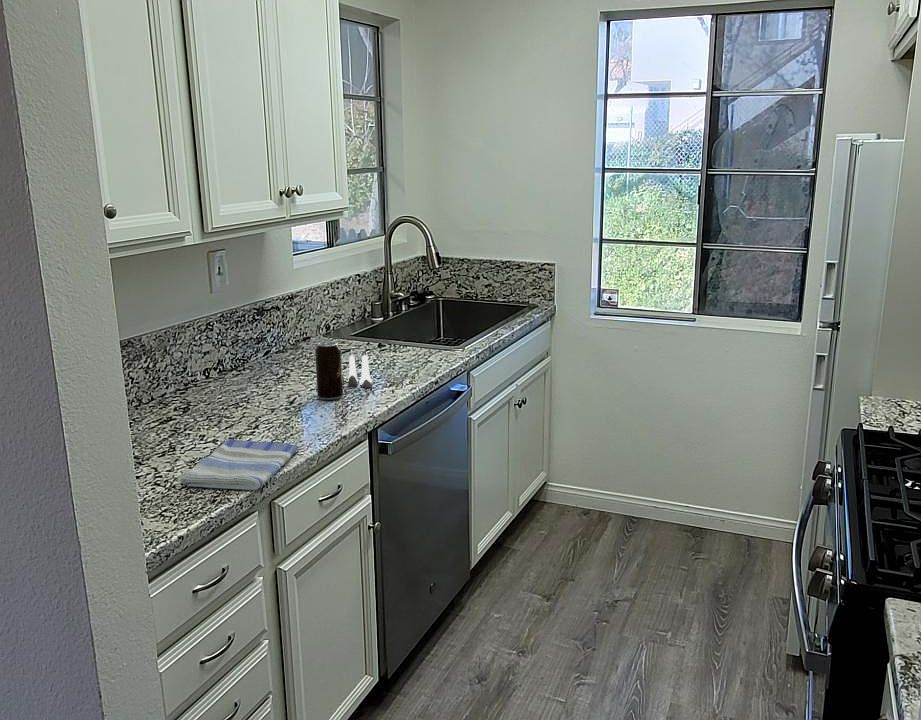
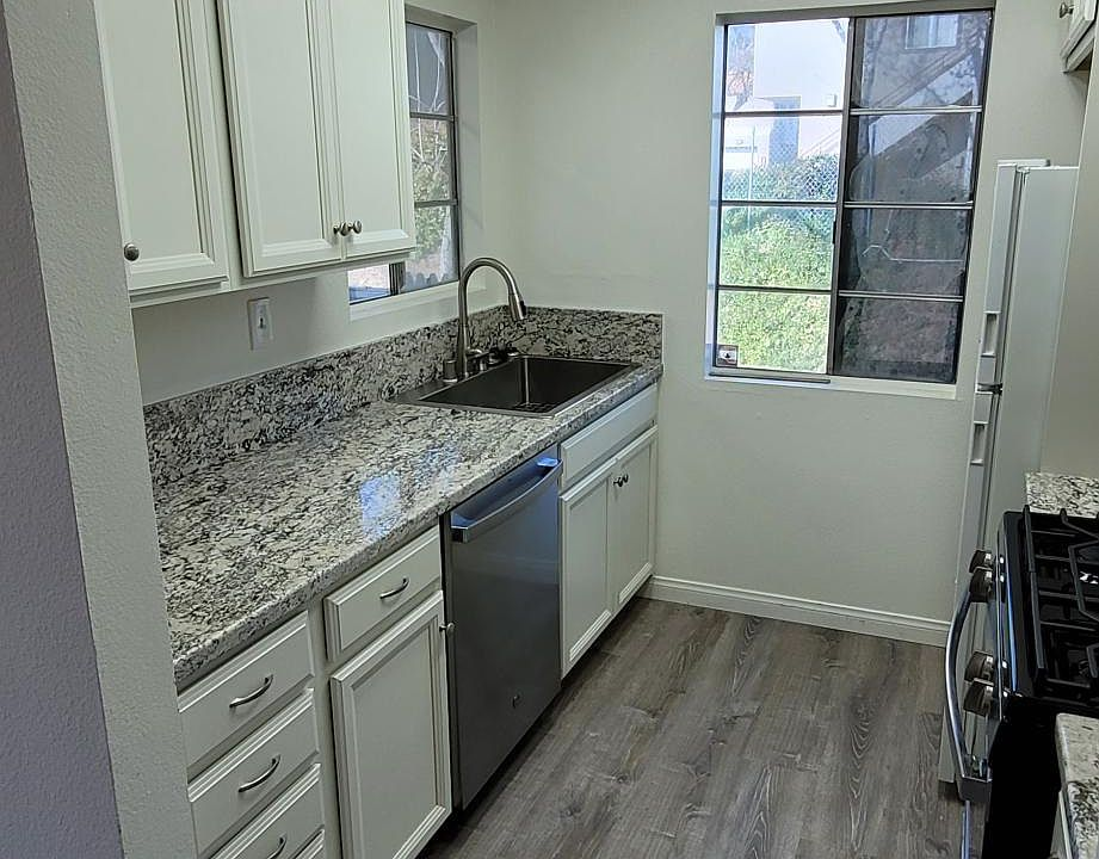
- beverage can (329, 370)
- dish towel (241, 461)
- salt and pepper shaker set (355, 370)
